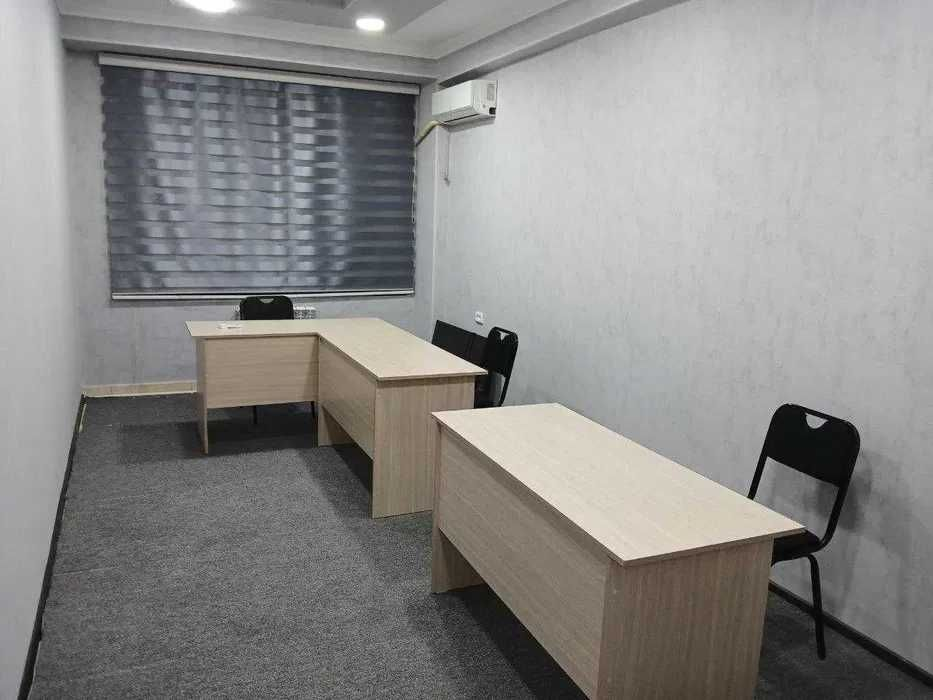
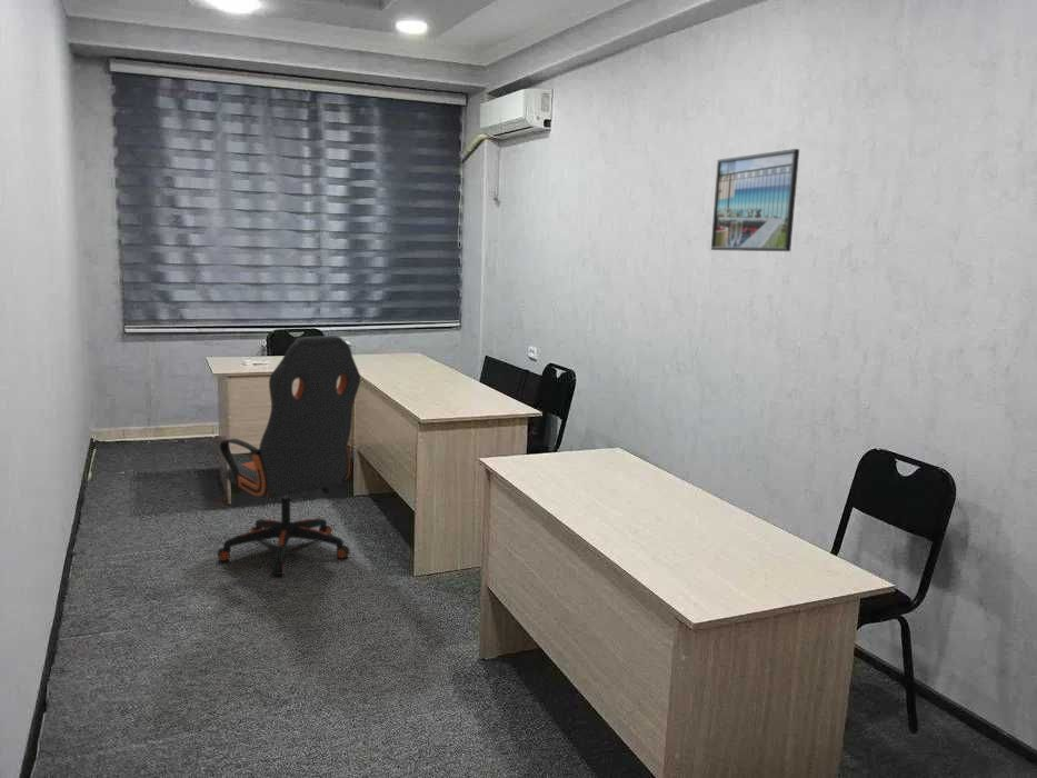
+ office chair (286, 443)
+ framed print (751, 202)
